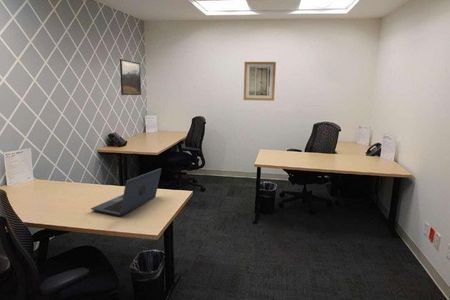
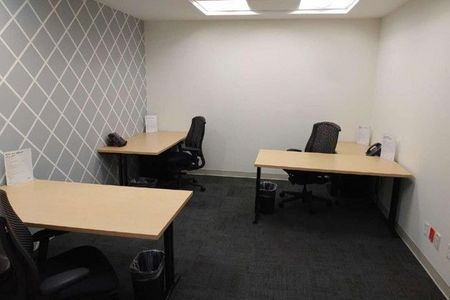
- laptop (127, 188)
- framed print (131, 78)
- wall art (259, 81)
